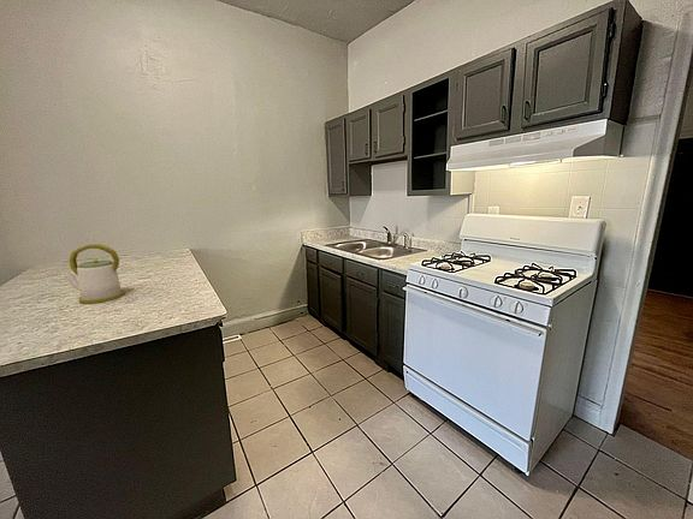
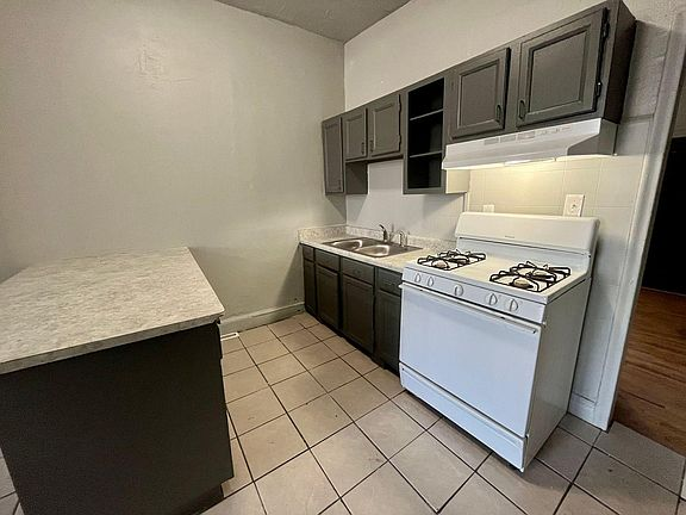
- kettle (93, 272)
